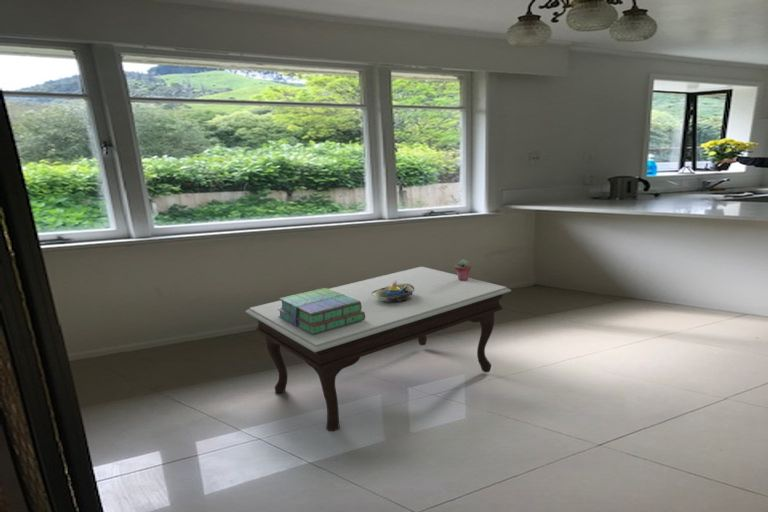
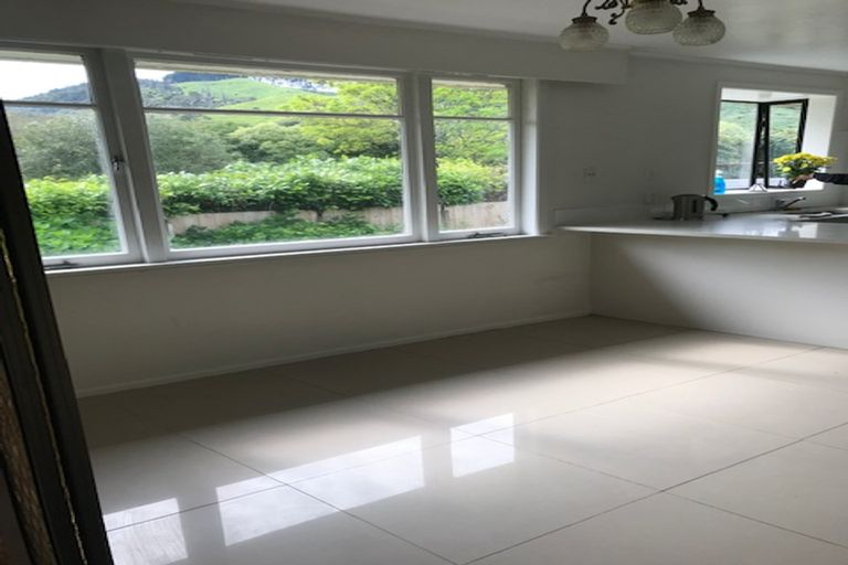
- coffee table (382, 340)
- stack of books (319, 308)
- decorative bowl (398, 288)
- potted succulent (463, 269)
